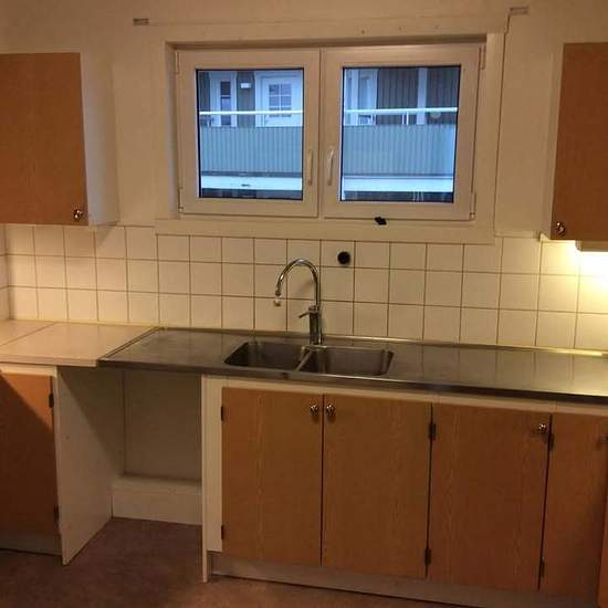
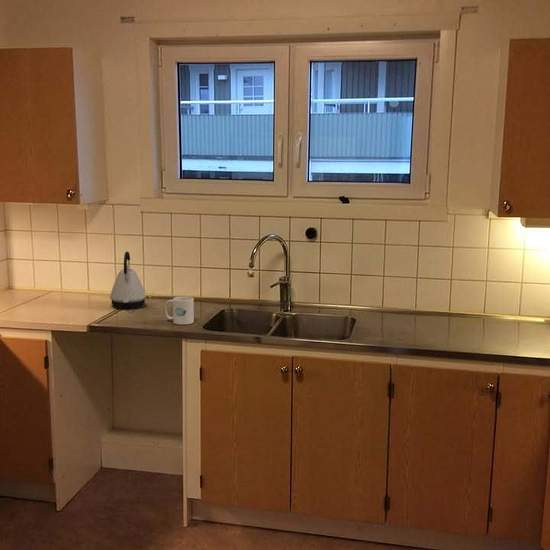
+ kettle (127, 278)
+ mug (179, 310)
